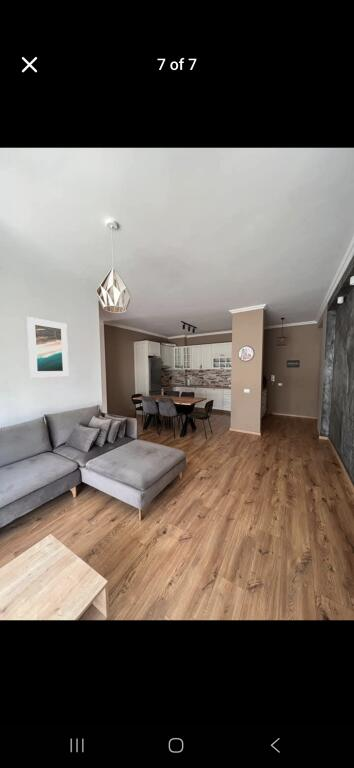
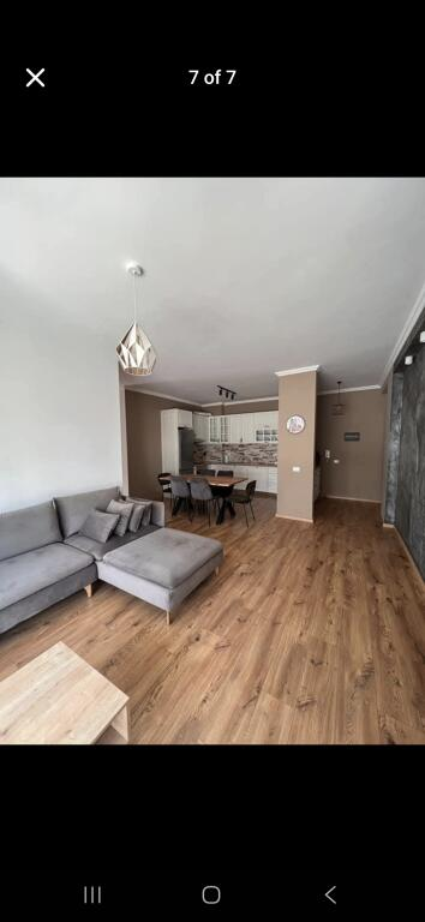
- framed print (49, 349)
